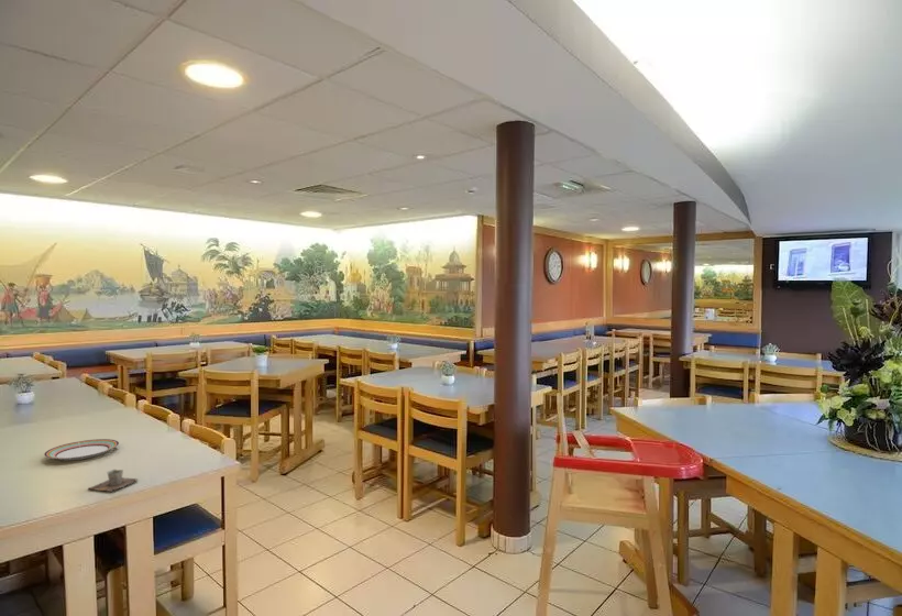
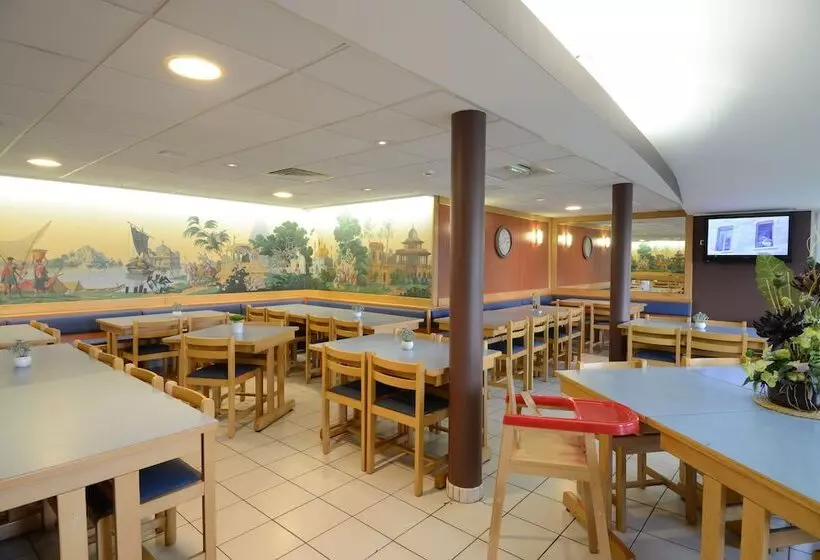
- cup (113, 477)
- plate (82, 450)
